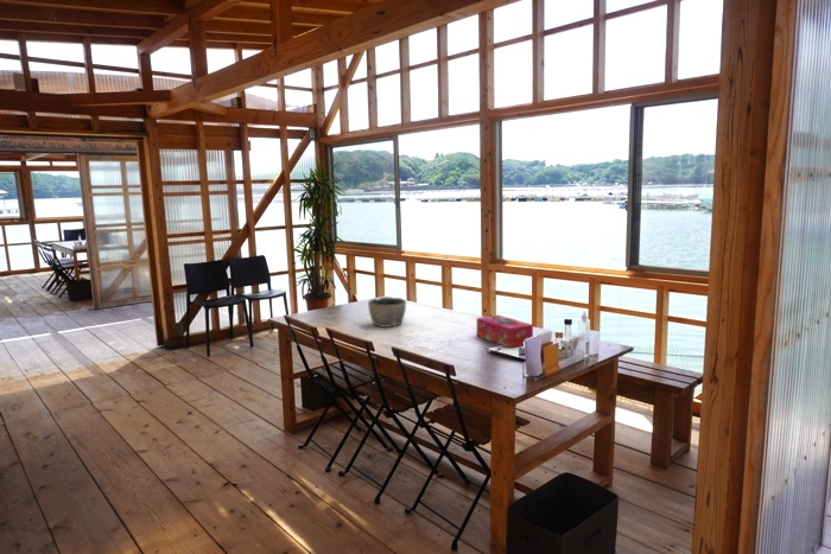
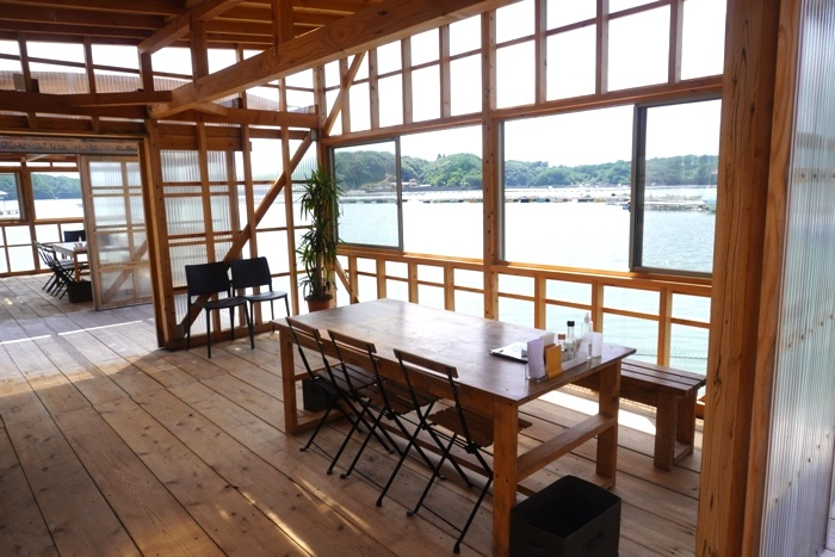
- tissue box (503, 330)
- bowl (387, 312)
